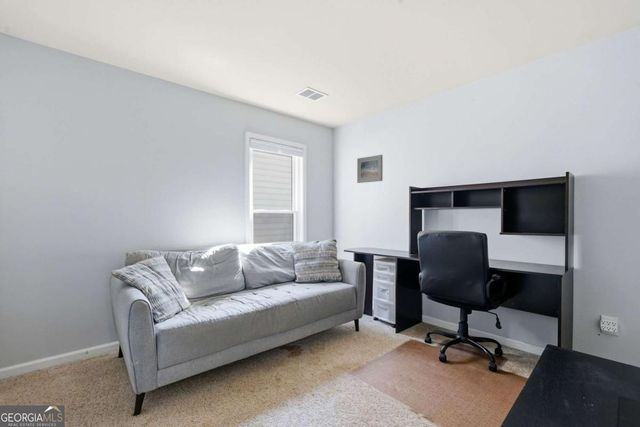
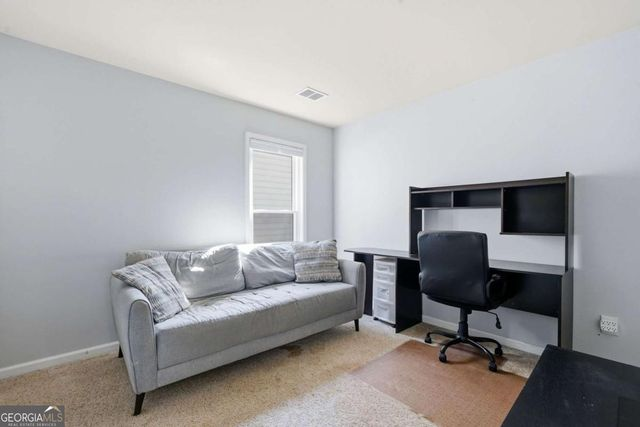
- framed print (369, 169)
